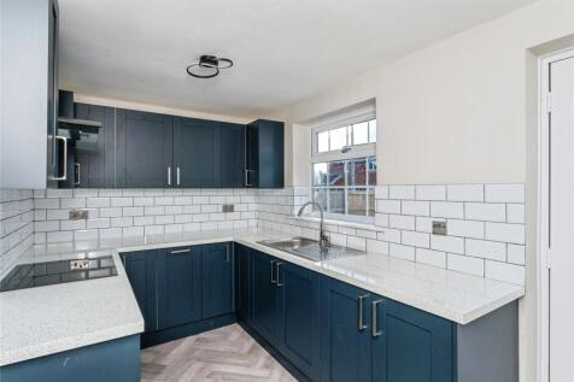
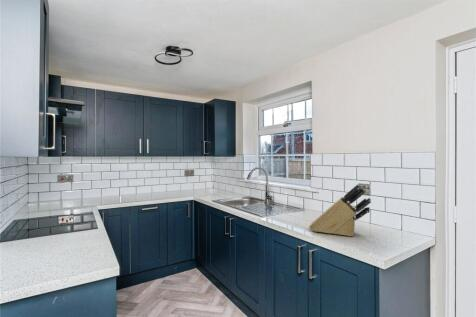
+ knife block (339, 208)
